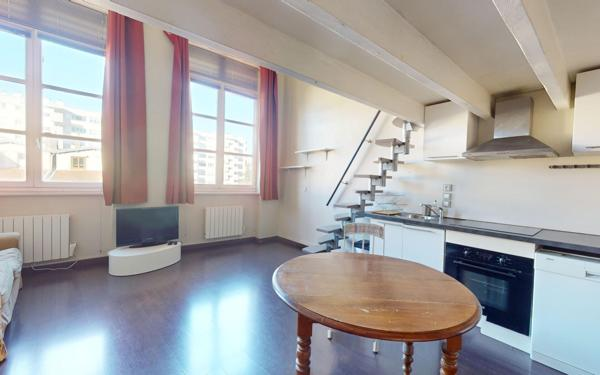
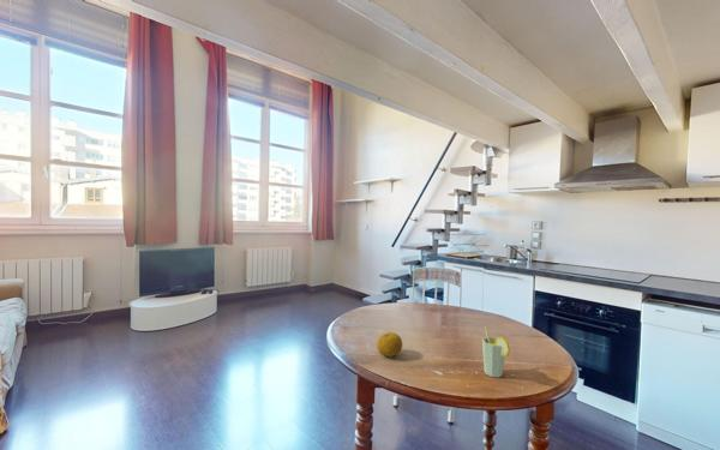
+ cup (496, 353)
+ fruit (389, 343)
